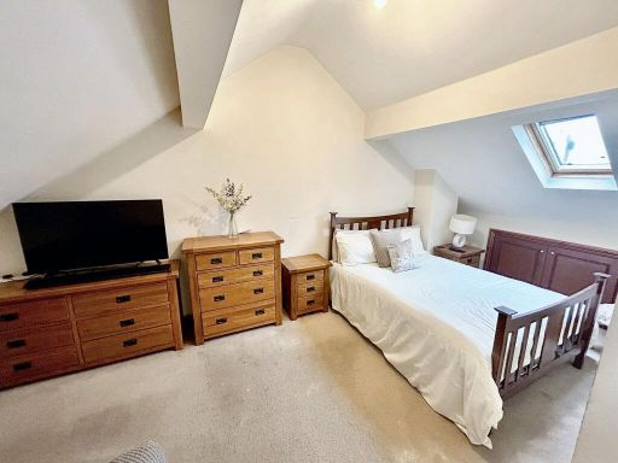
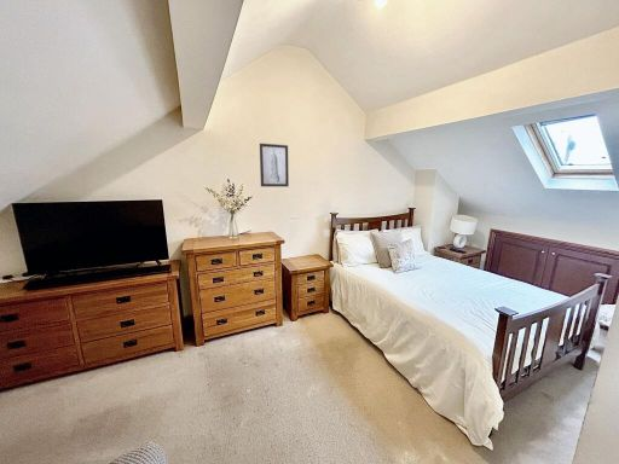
+ wall art (274, 166)
